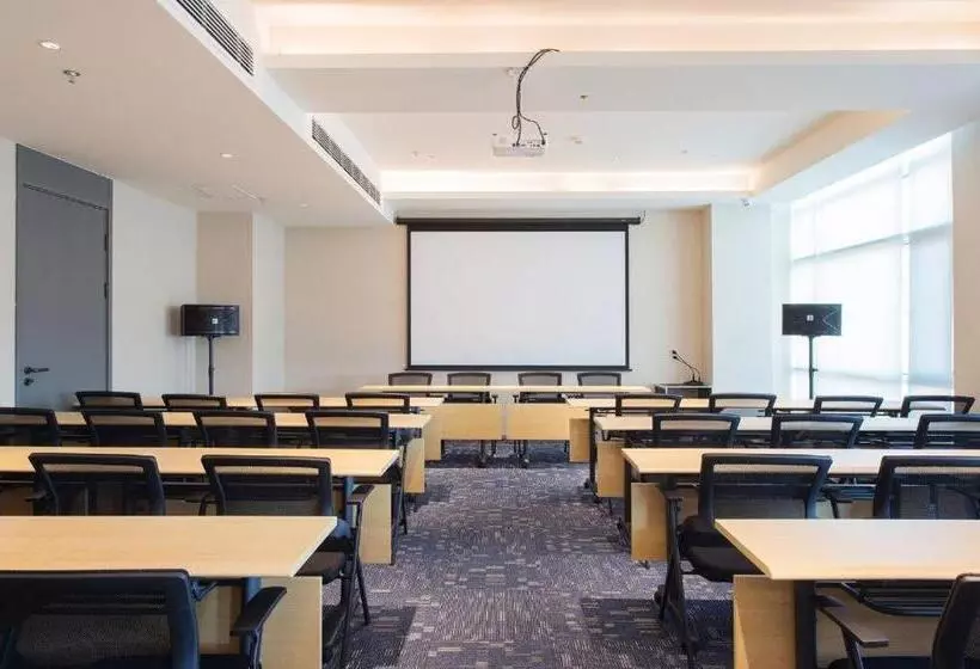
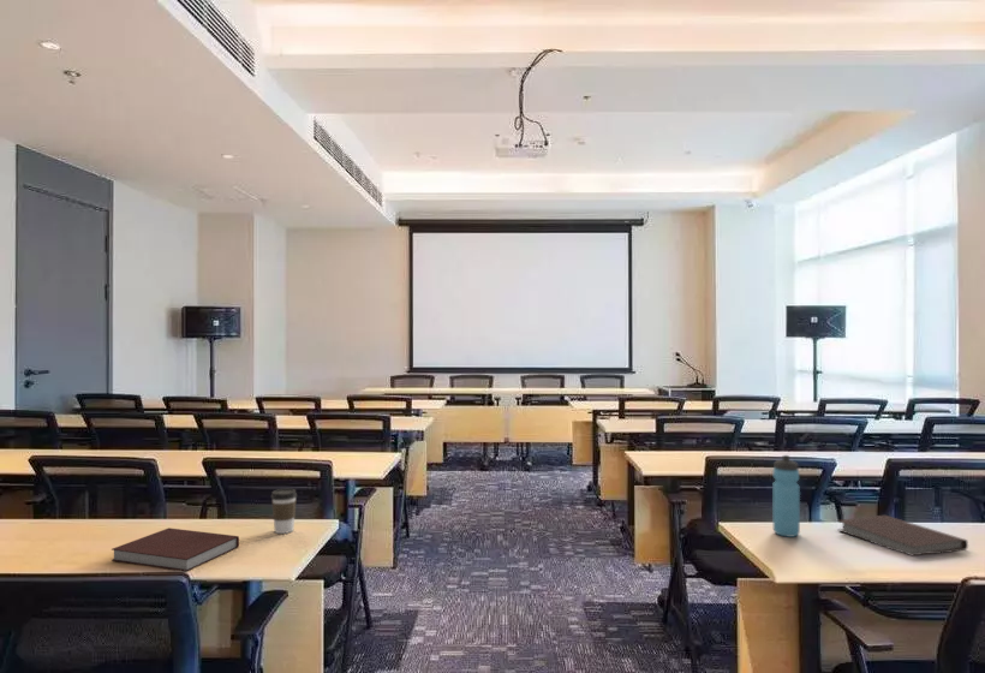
+ notebook (177, 547)
+ water bottle (786, 494)
+ notebook (899, 534)
+ coffee cup (283, 511)
